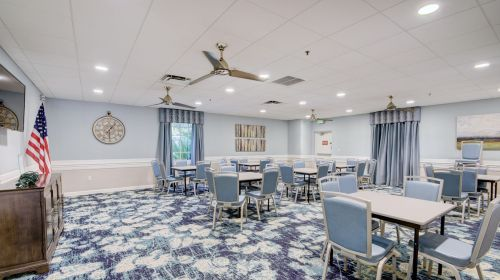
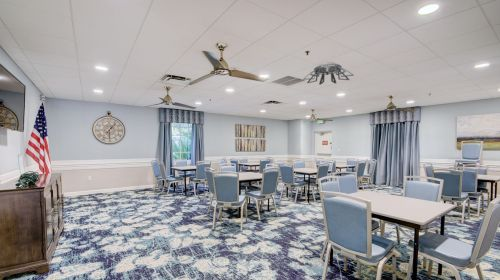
+ chandelier (327, 71)
